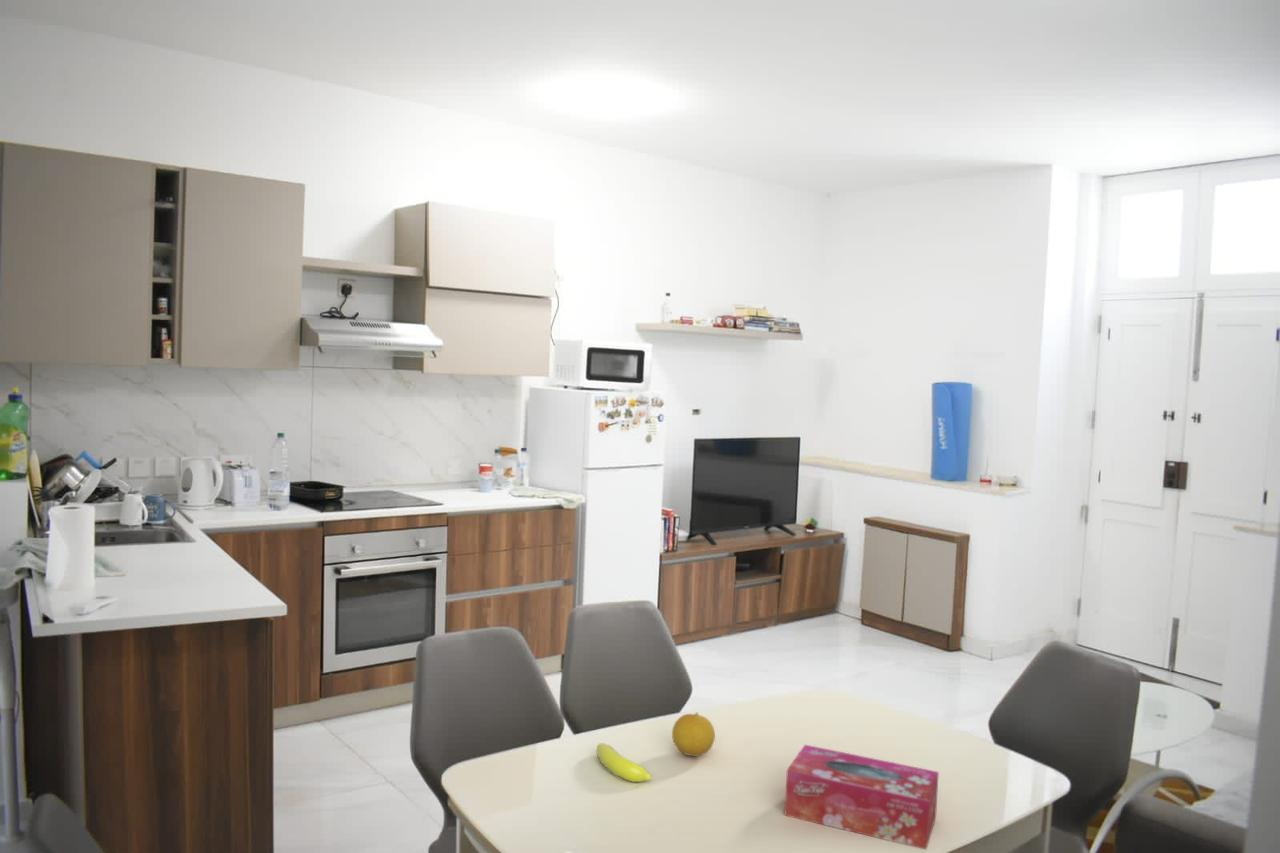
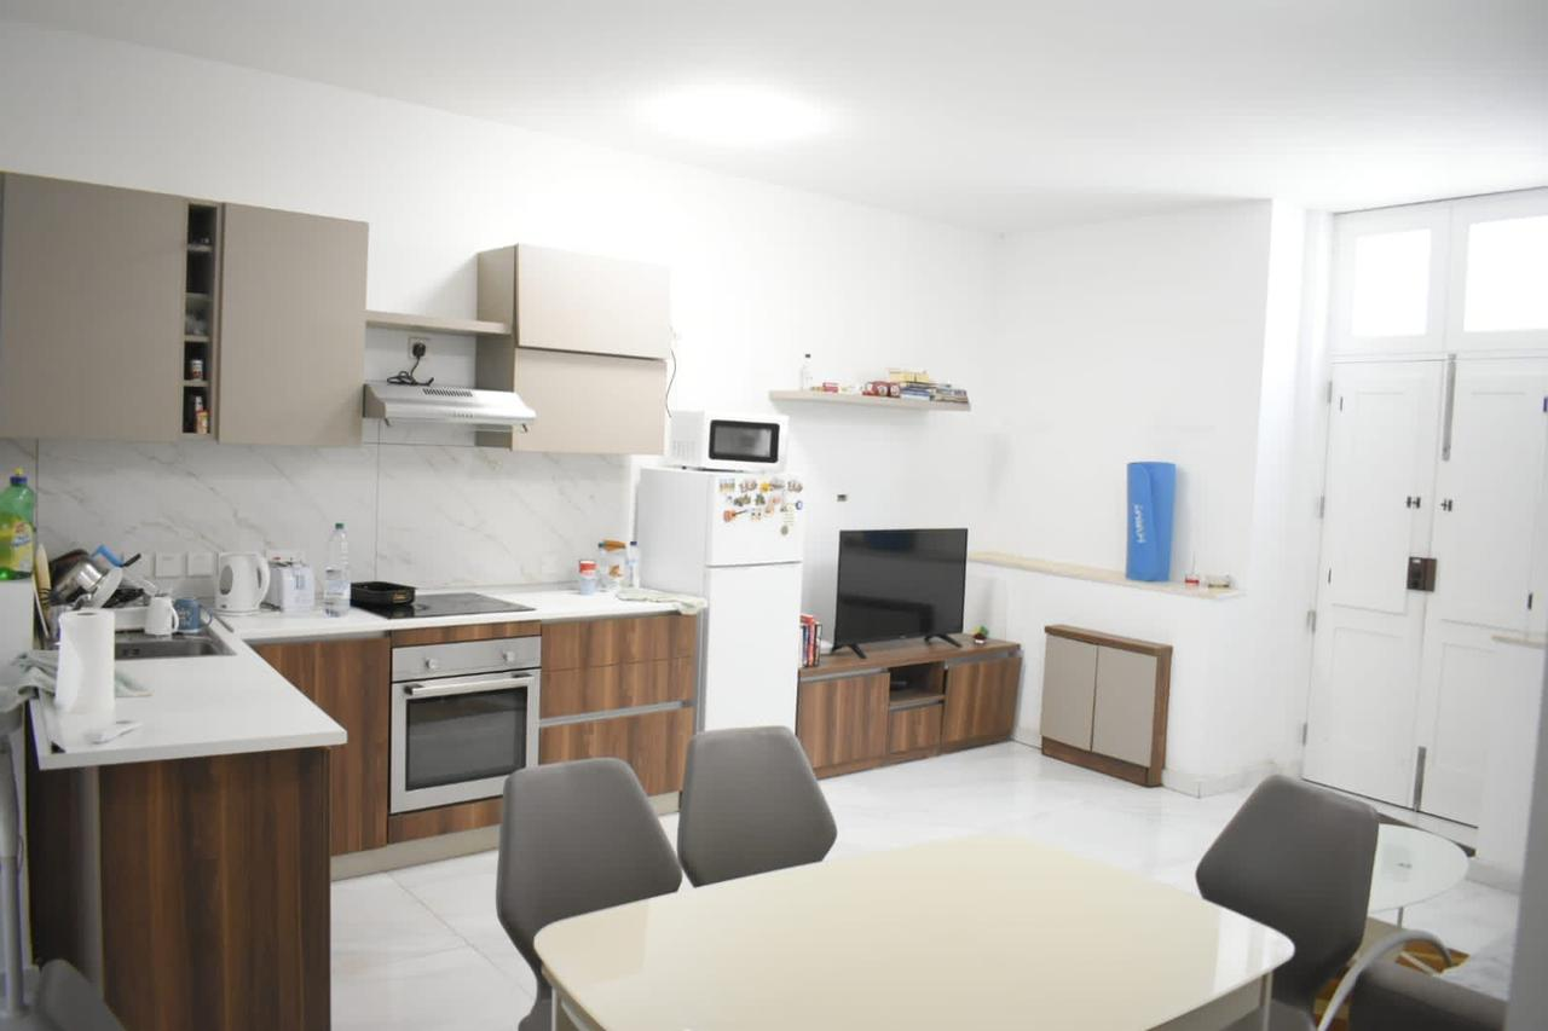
- tissue box (861, 793)
- banana (620, 758)
- fruit (693, 734)
